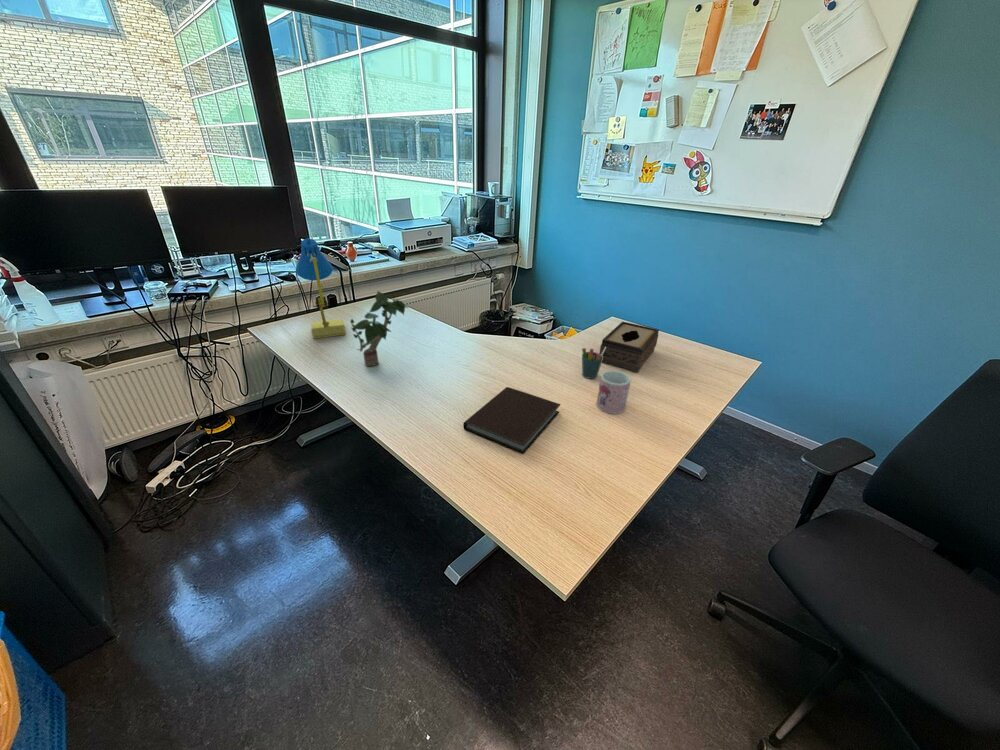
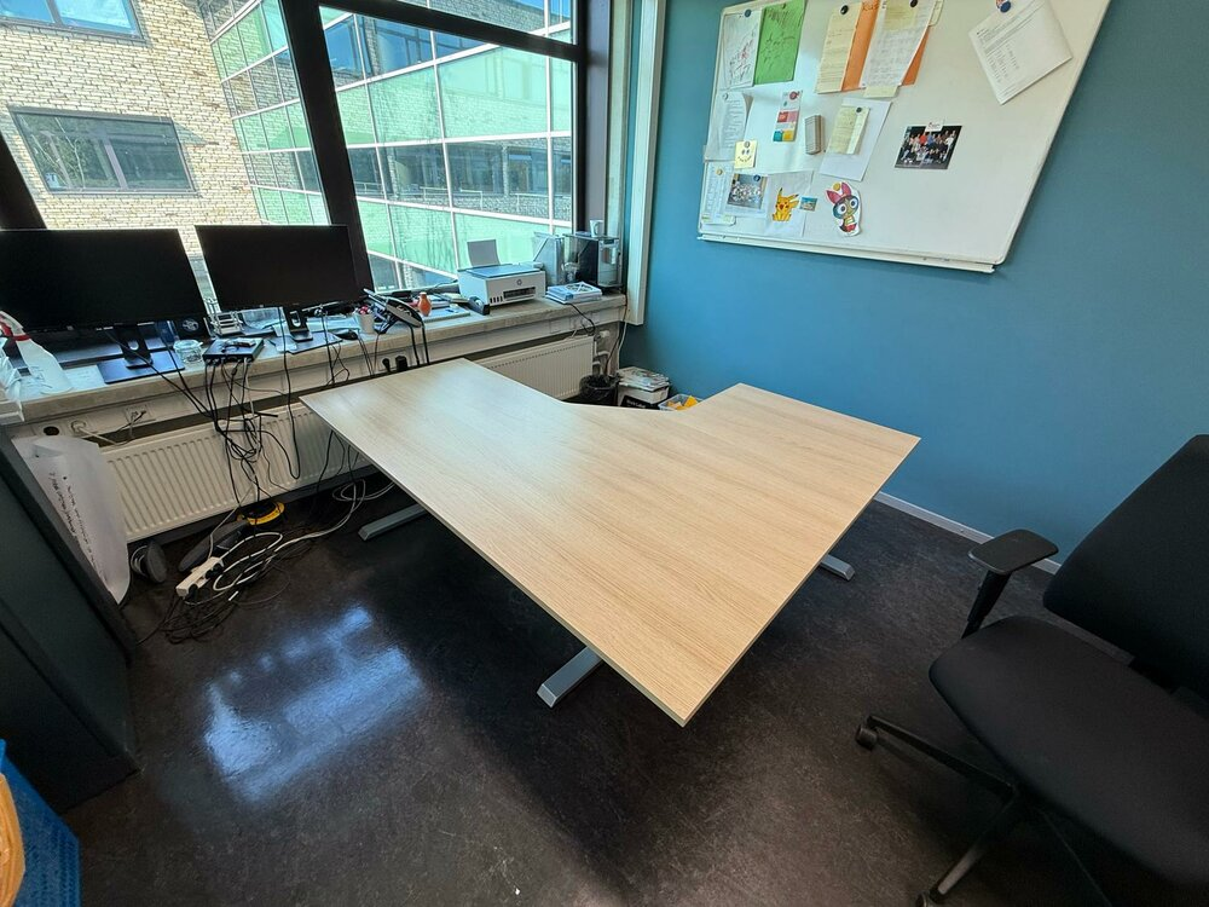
- tissue box (629, 345)
- potted plant (385, 327)
- notebook (513, 416)
- desk lamp (319, 290)
- mug (614, 389)
- pen holder (591, 360)
